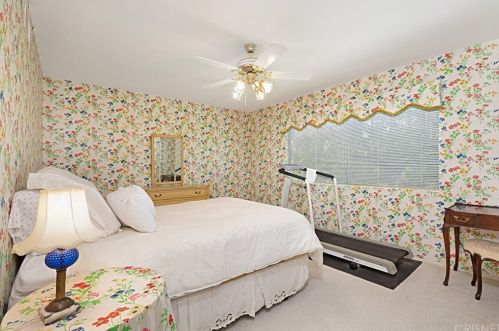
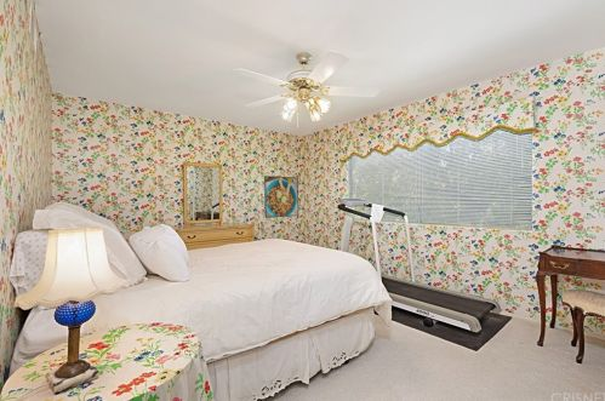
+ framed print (281, 196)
